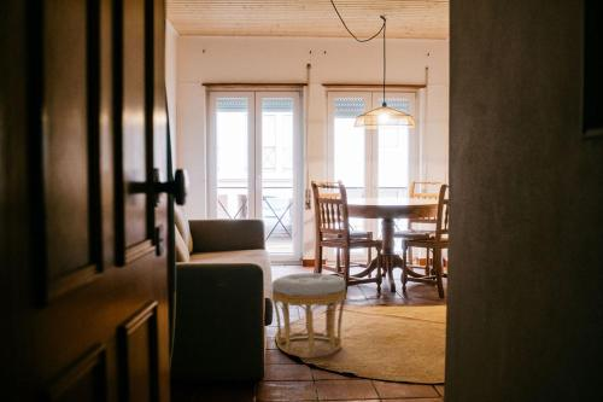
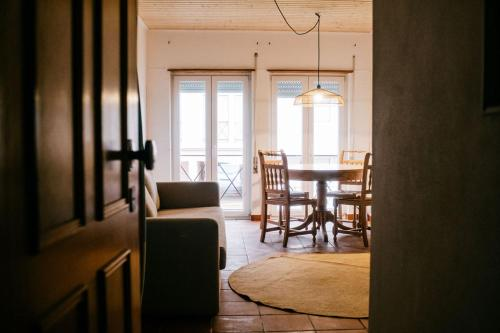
- ottoman (308, 310)
